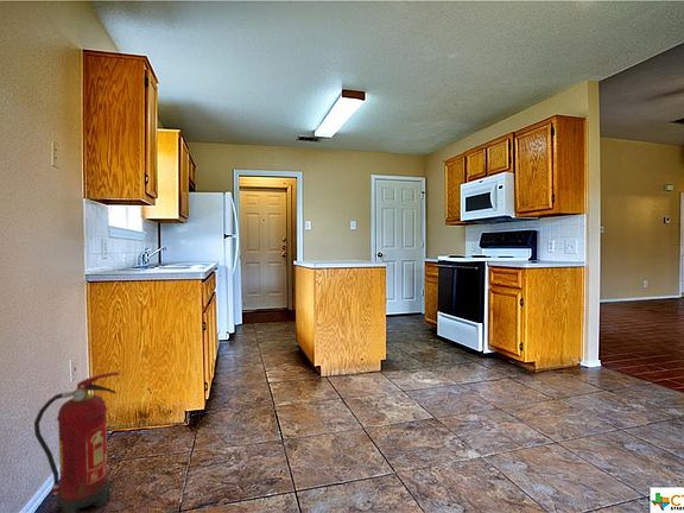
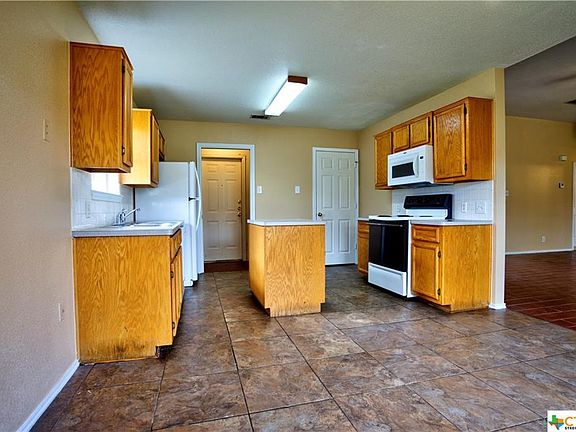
- fire extinguisher (80, 439)
